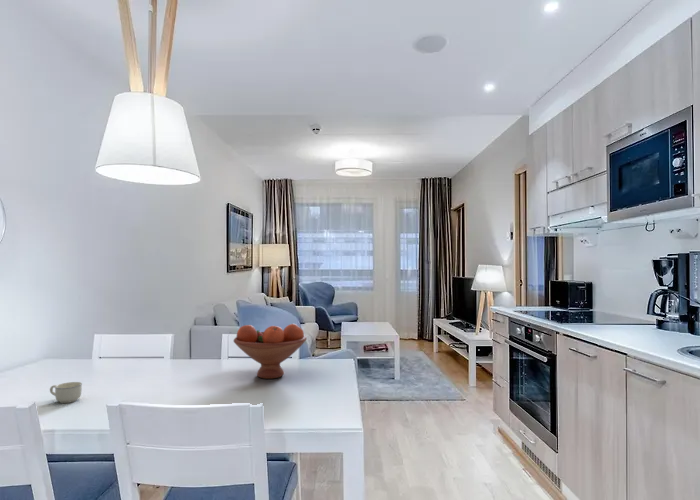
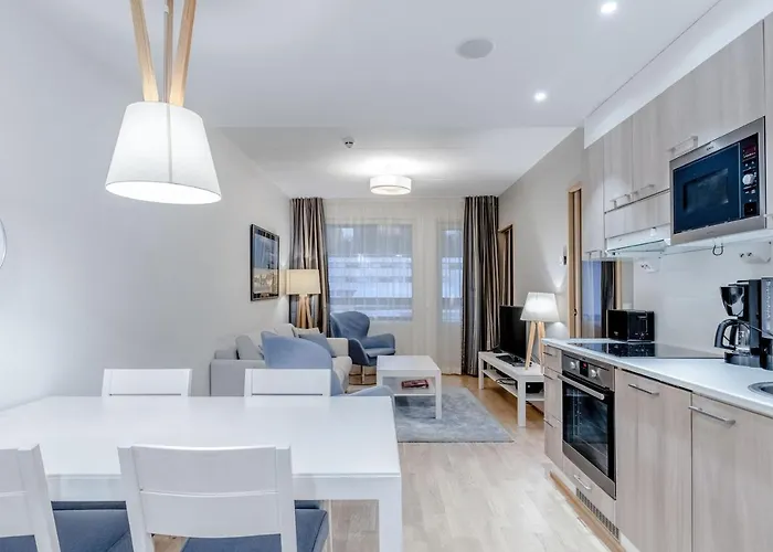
- fruit bowl (270, 349)
- cup (65, 392)
